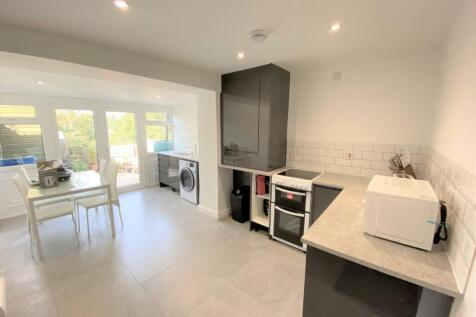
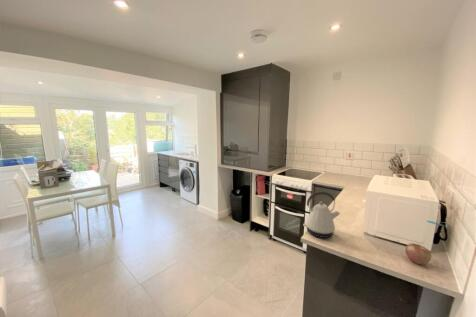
+ apple (417, 253)
+ kettle (322, 212)
